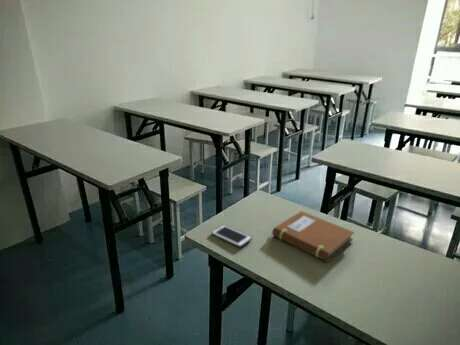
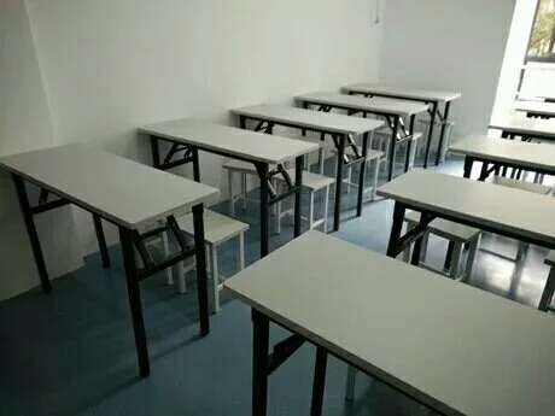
- notebook (311, 233)
- cell phone (231, 235)
